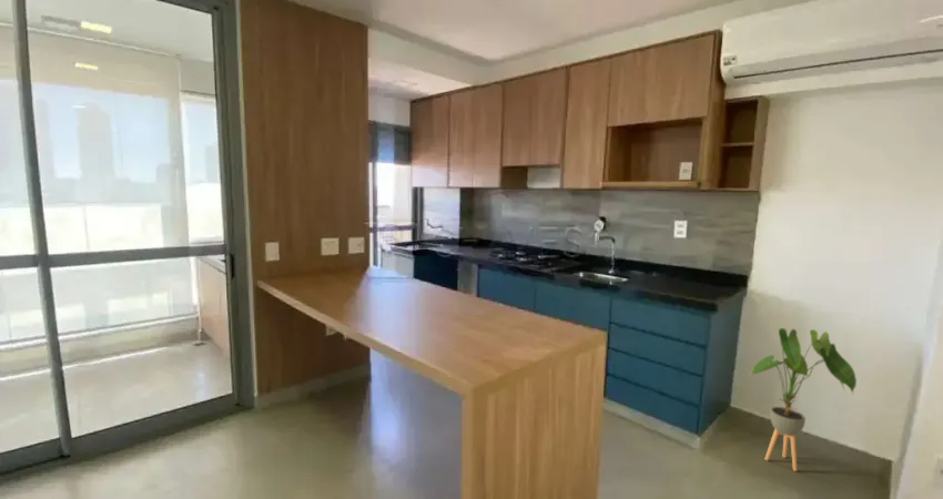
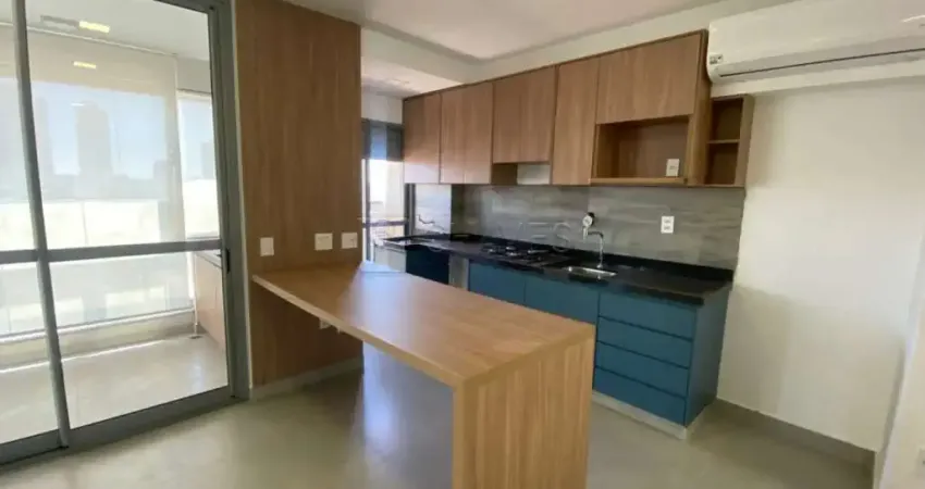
- house plant (797, 397)
